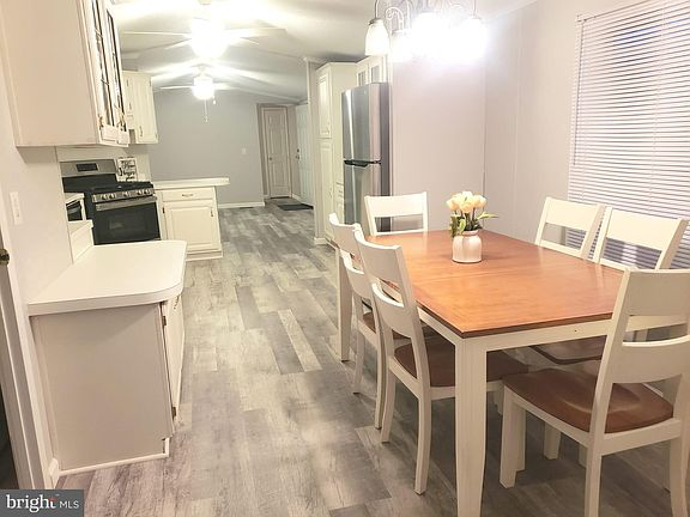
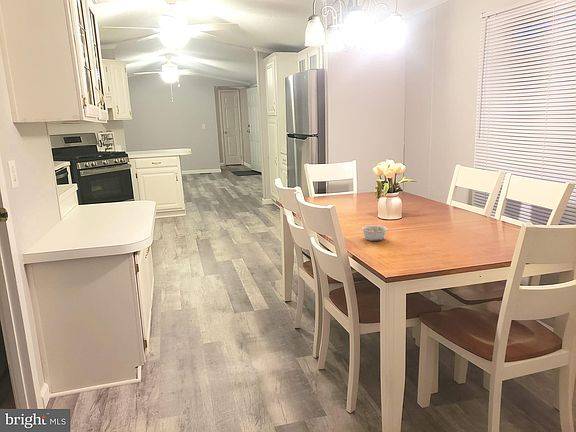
+ legume (374, 232)
